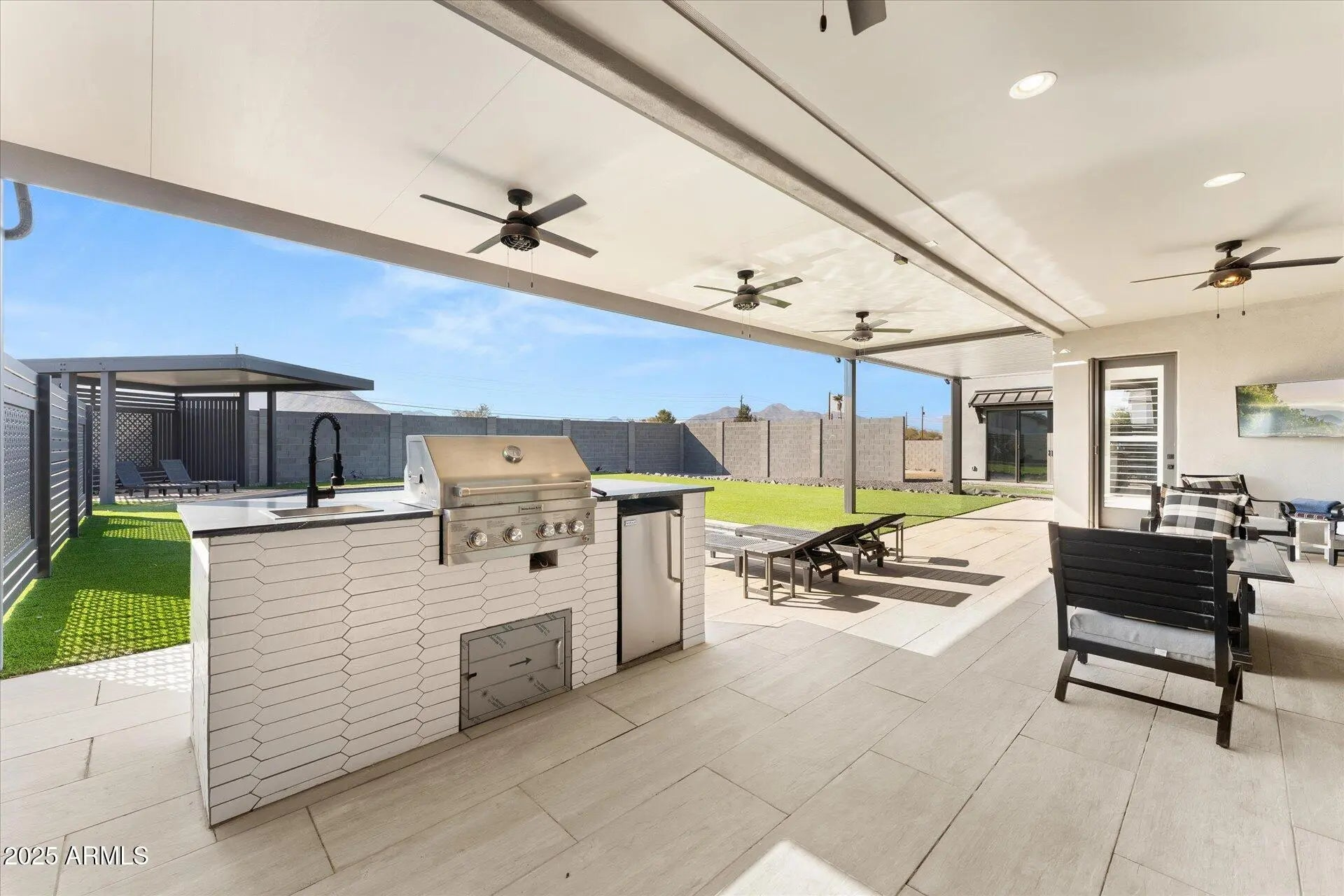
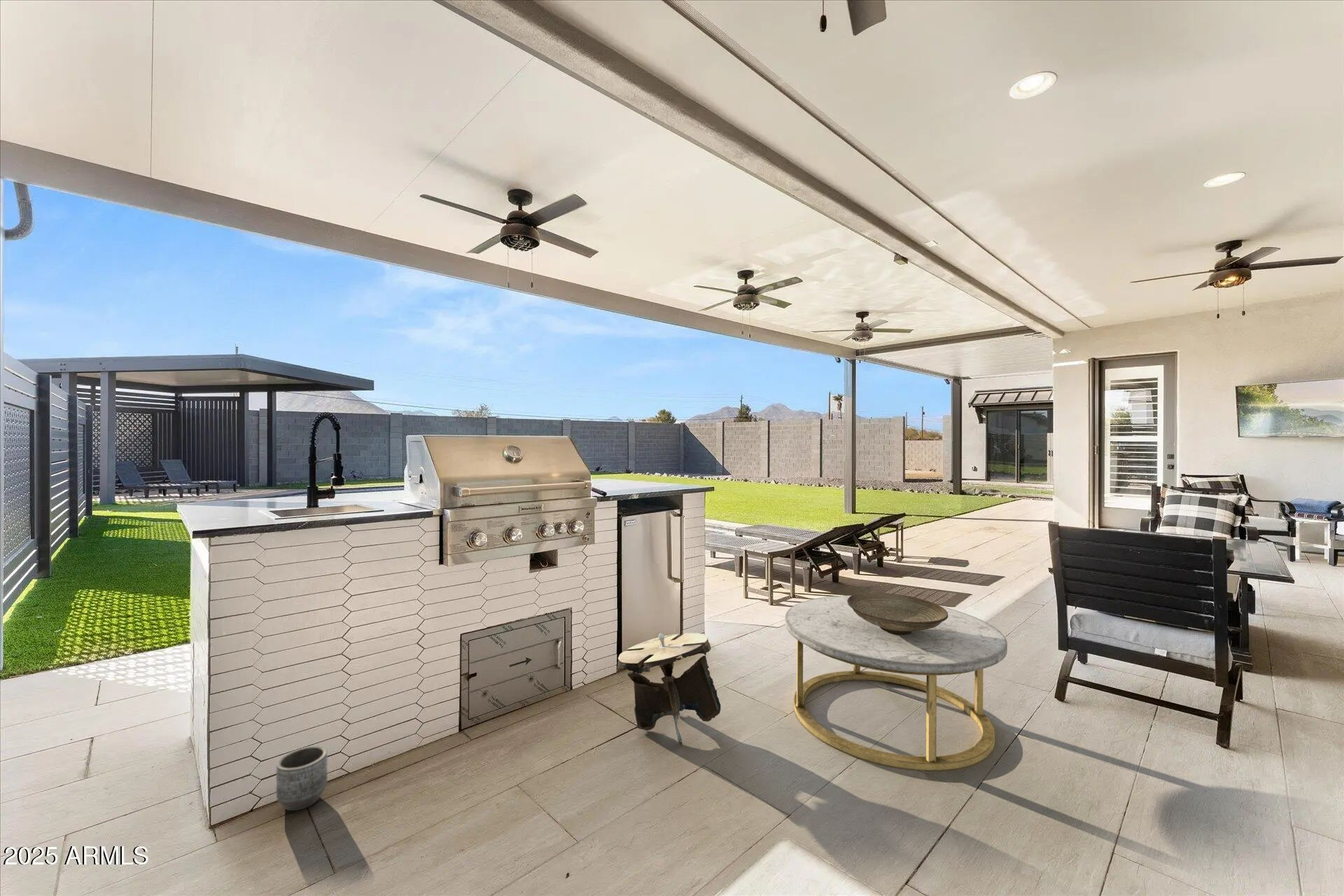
+ coffee table (888, 669)
+ stool (668, 680)
+ planter (302, 779)
+ decorative bowl (895, 616)
